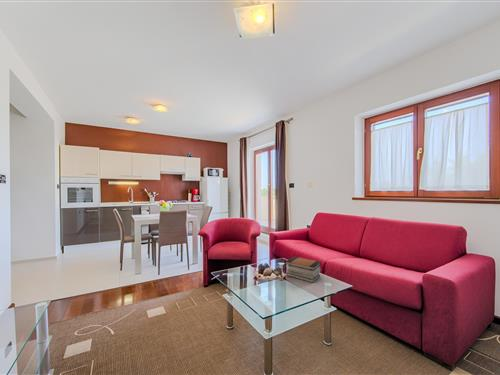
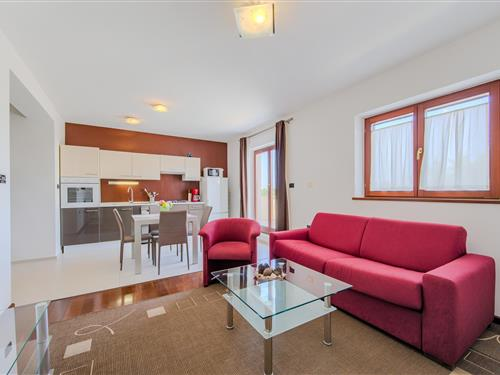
- book stack (303, 268)
